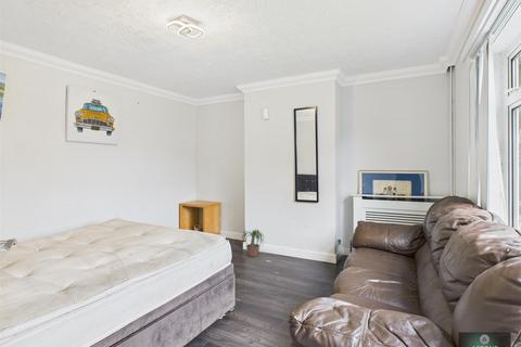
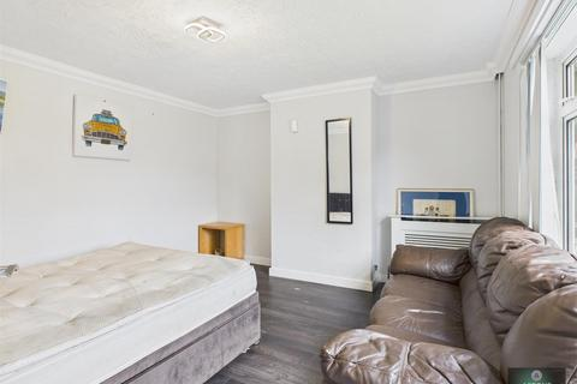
- potted plant (256, 243)
